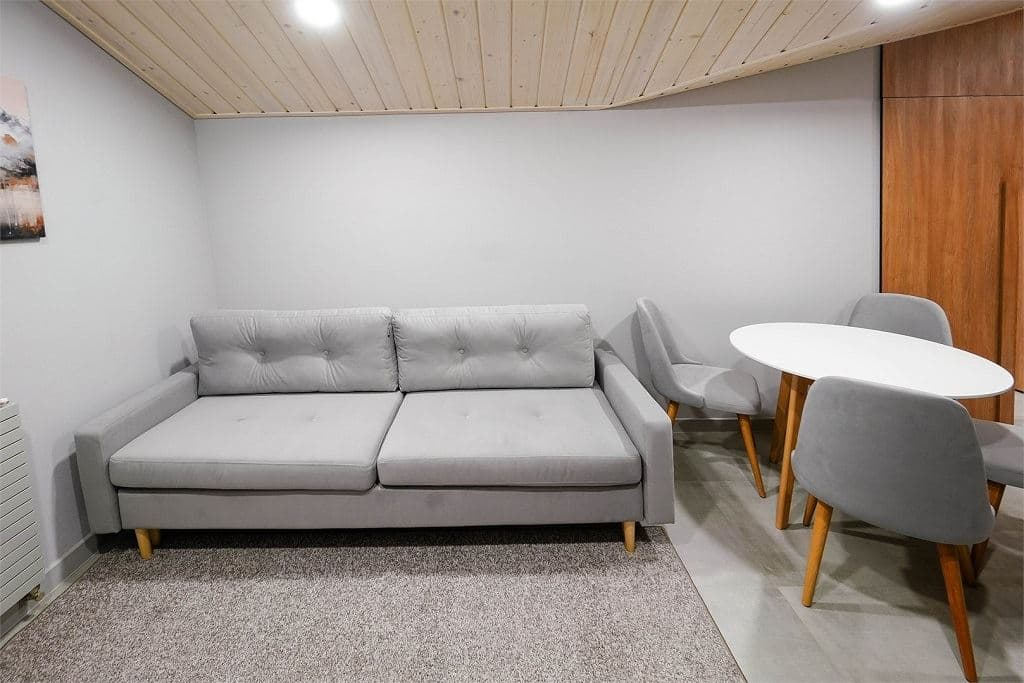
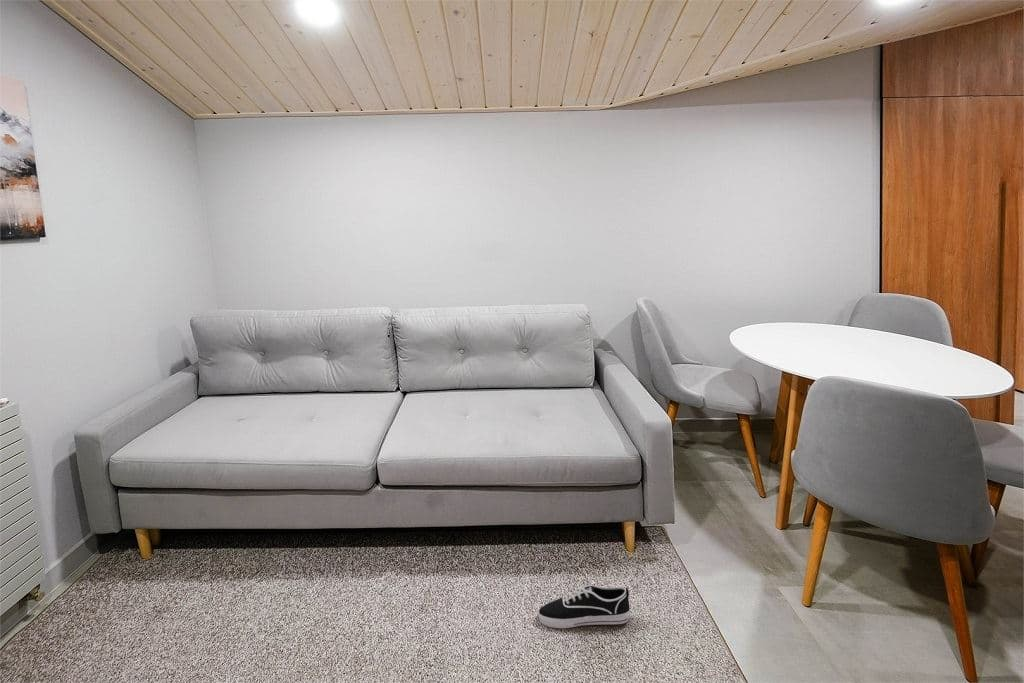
+ shoe (583, 603)
